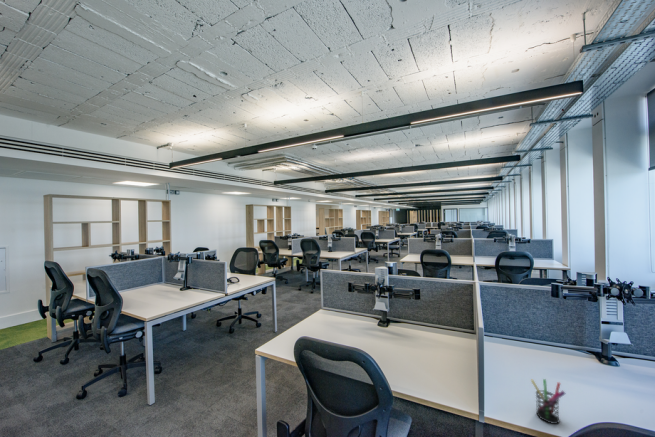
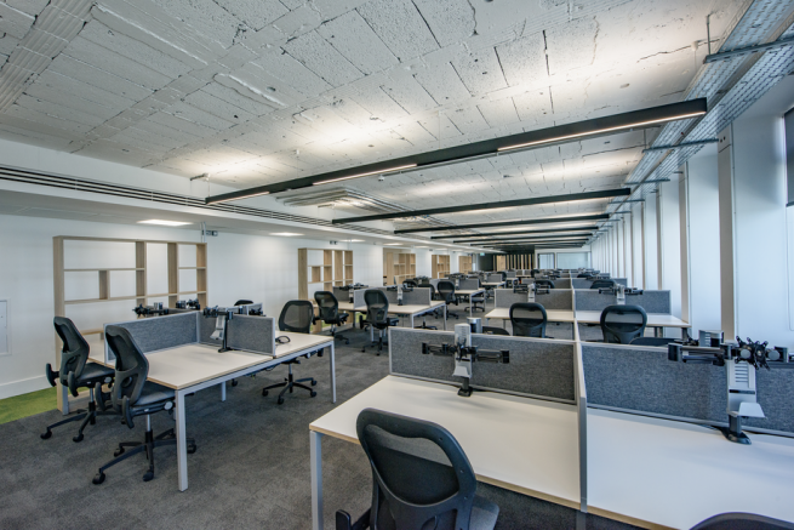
- pen holder (548, 397)
